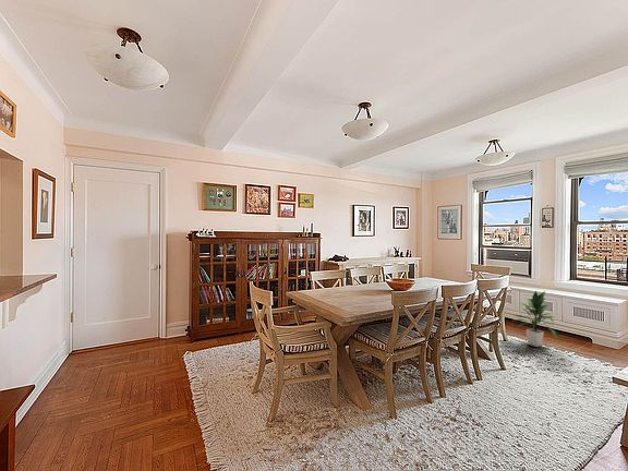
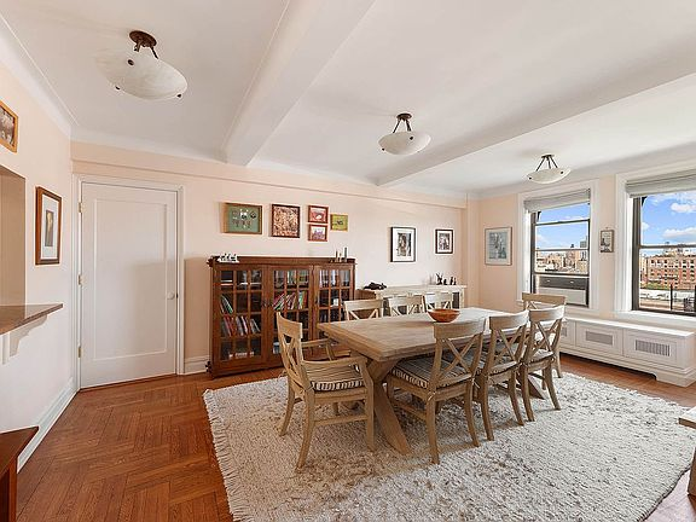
- indoor plant (535, 318)
